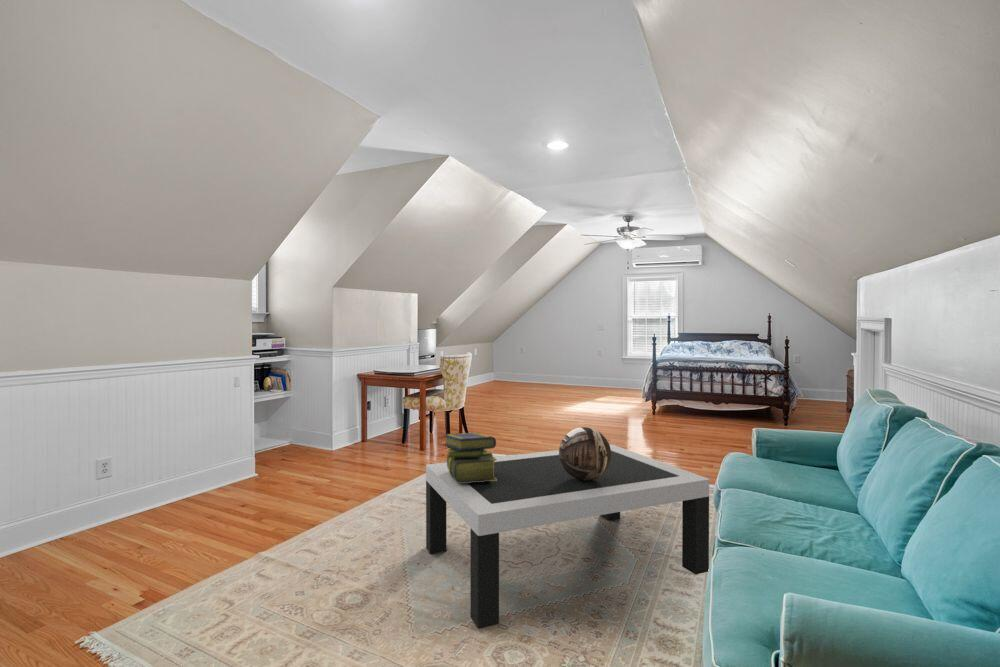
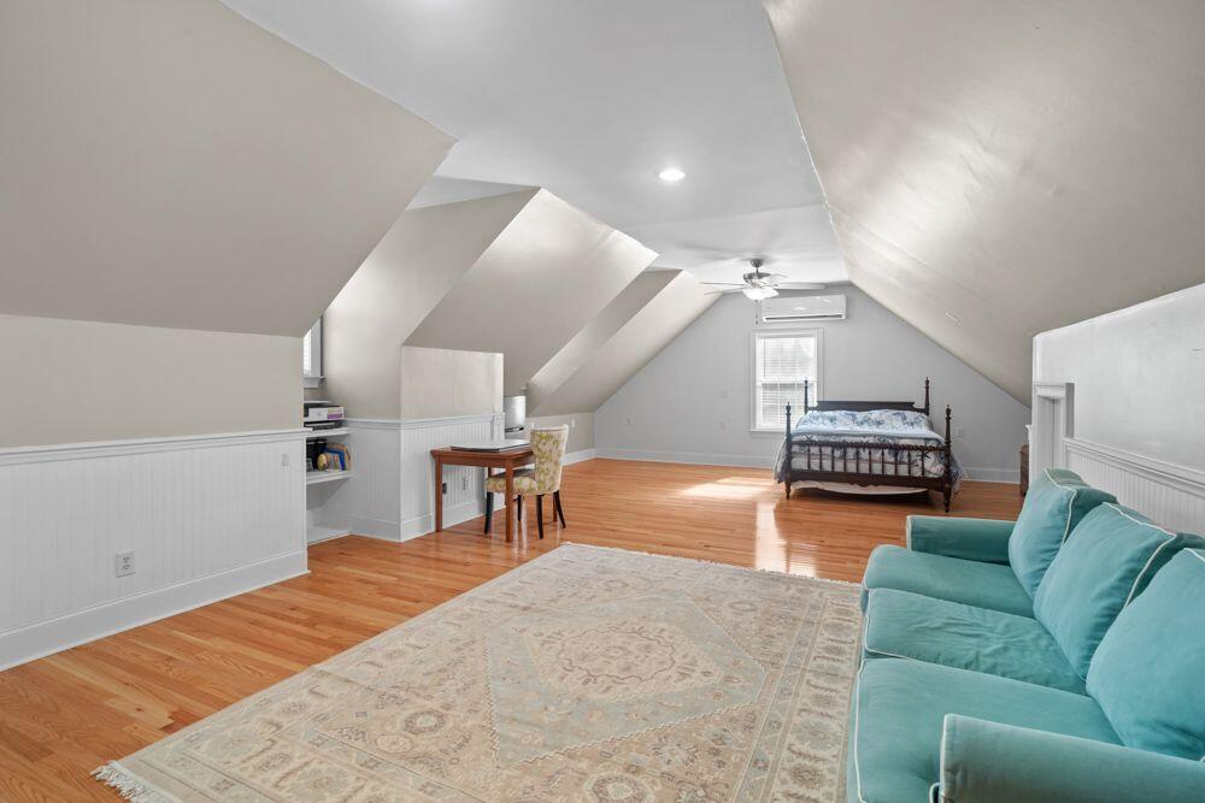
- coffee table (560, 515)
- decorative bowl (584, 452)
- stack of books (468, 454)
